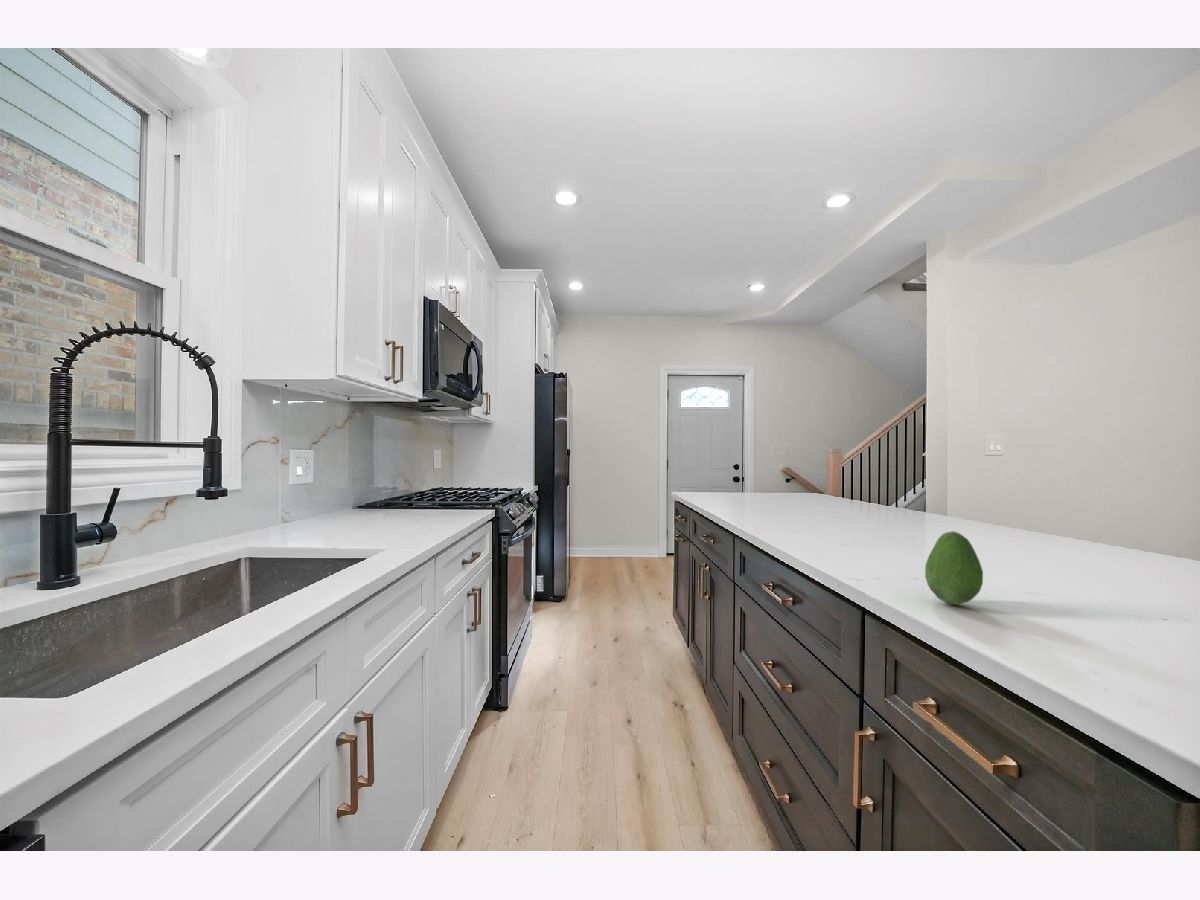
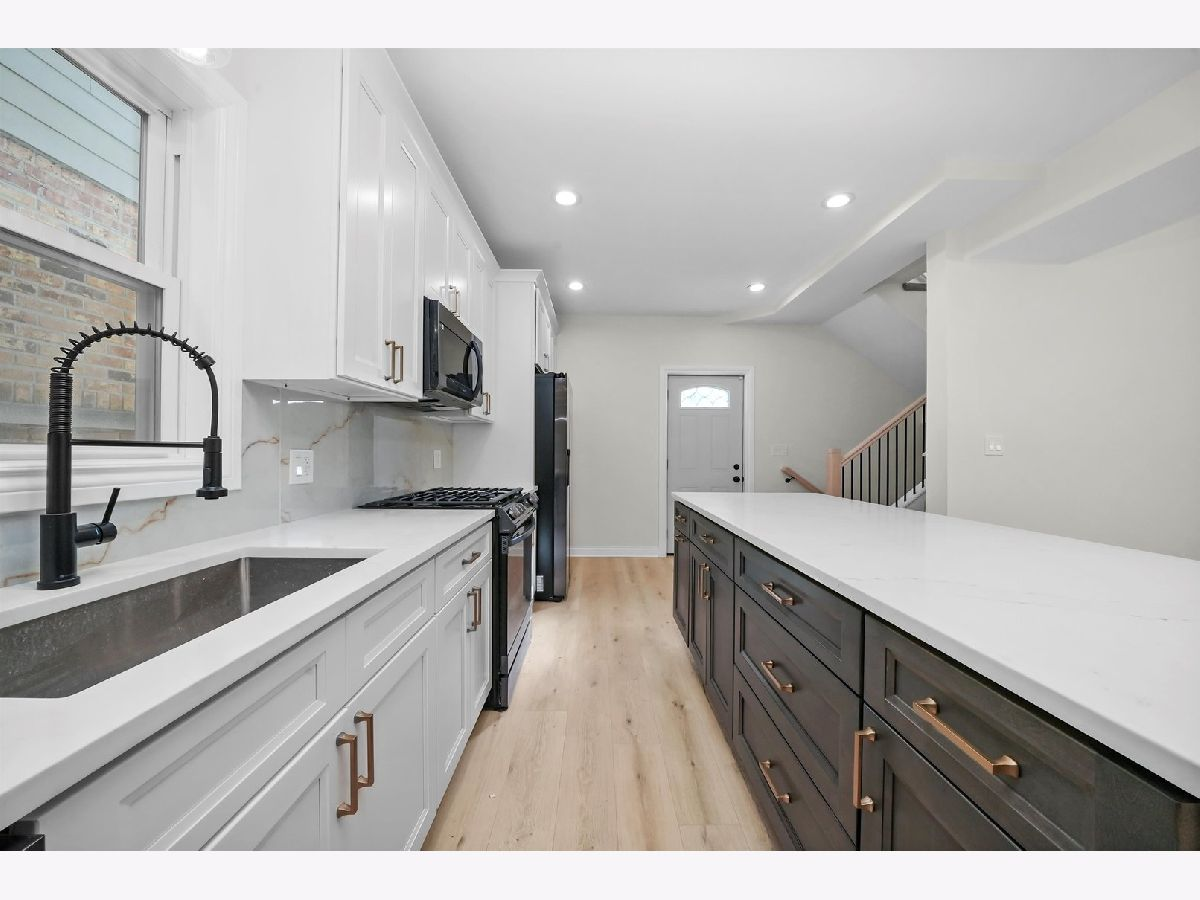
- fruit (953, 567)
